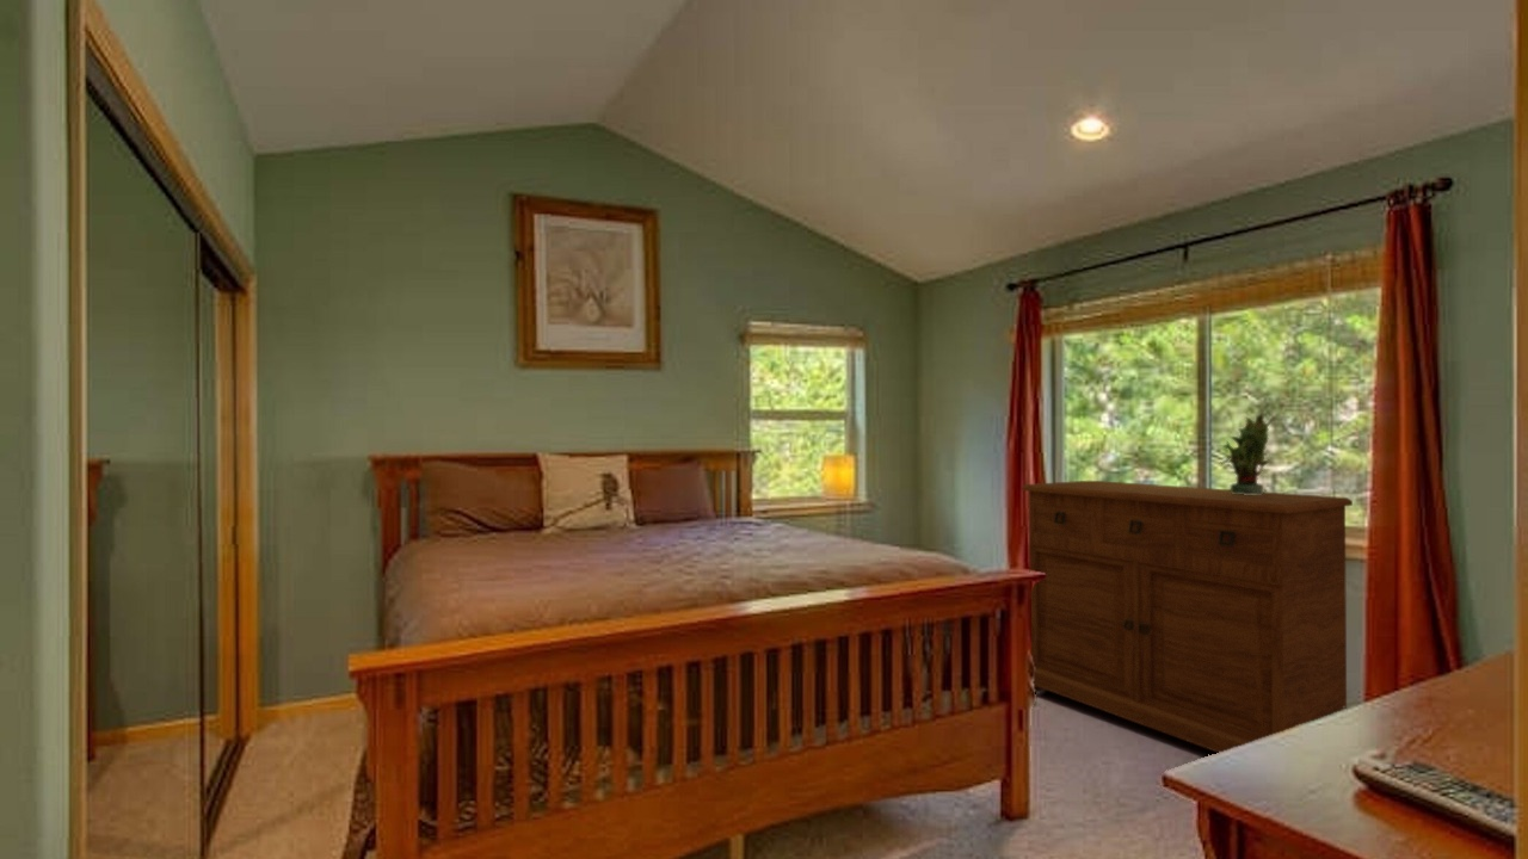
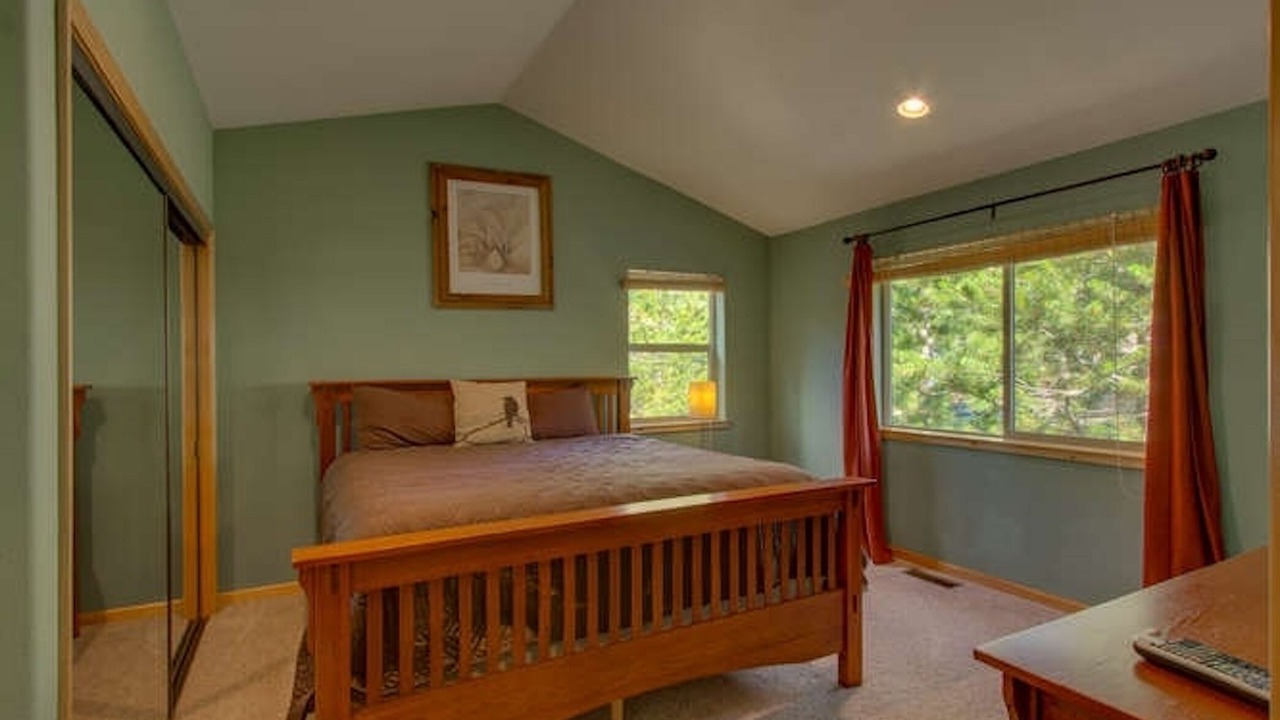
- potted plant (1247, 452)
- sideboard (1167, 604)
